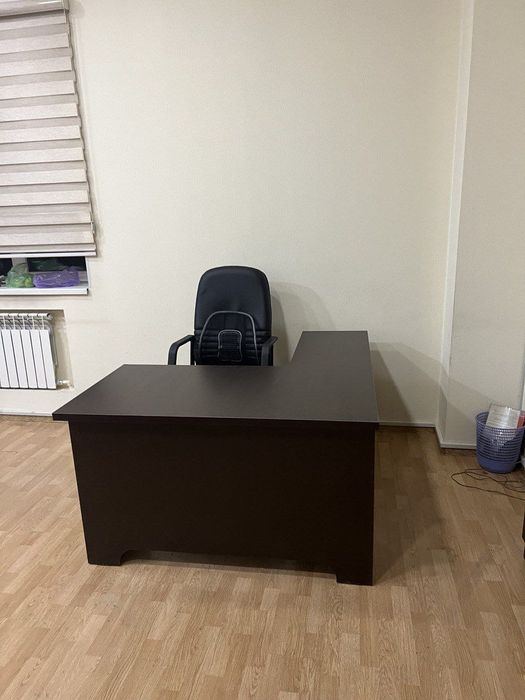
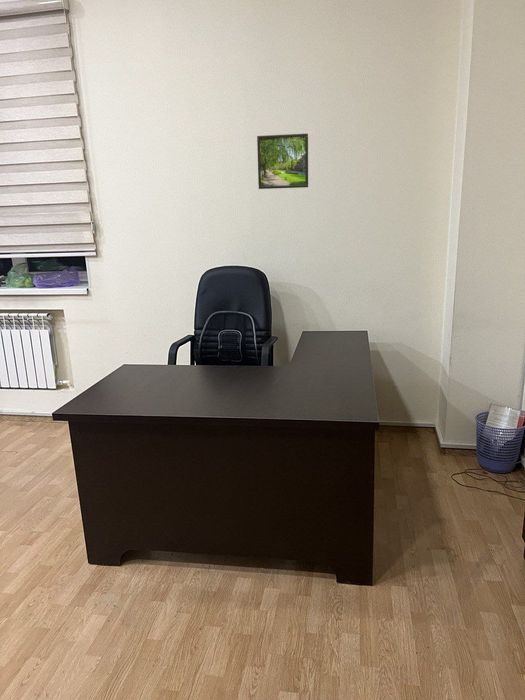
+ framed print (282, 161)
